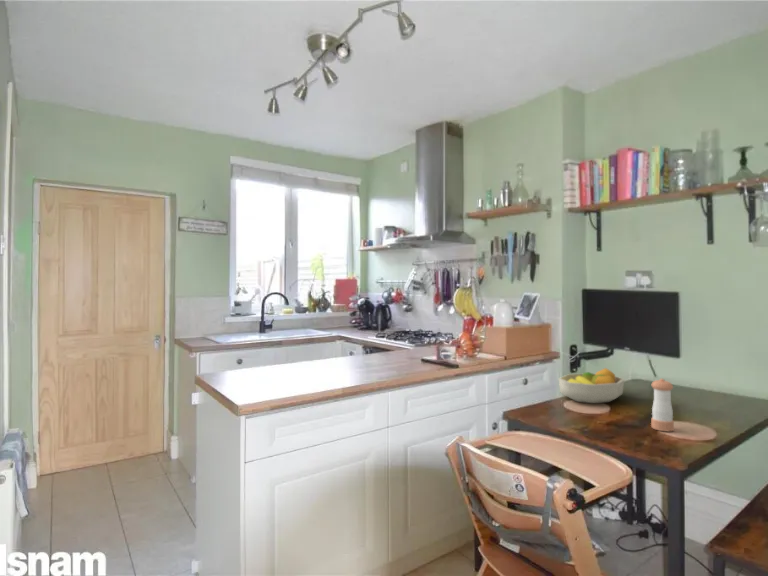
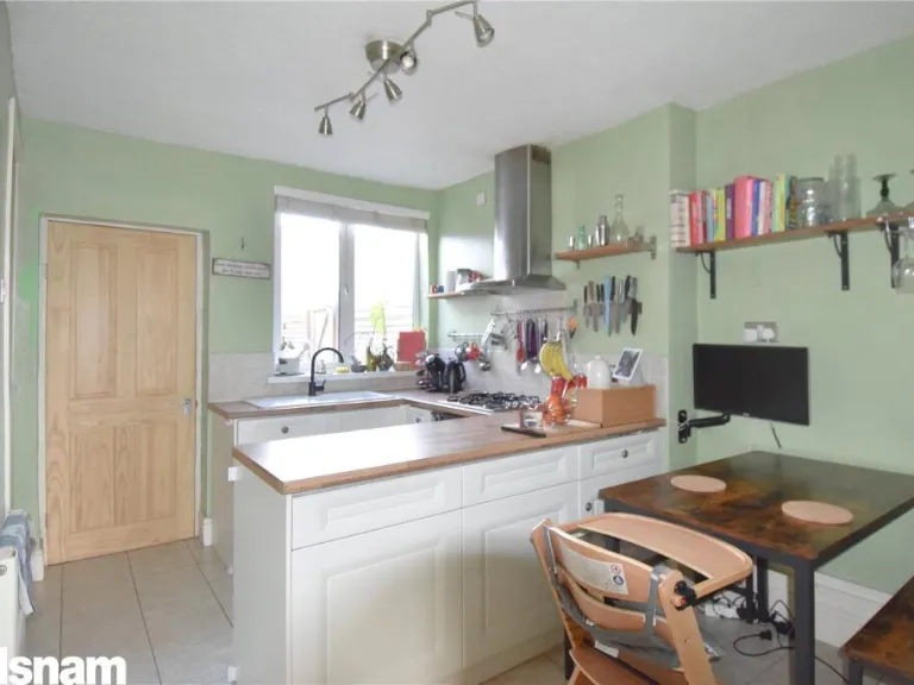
- fruit bowl (591, 384)
- pepper shaker (662, 403)
